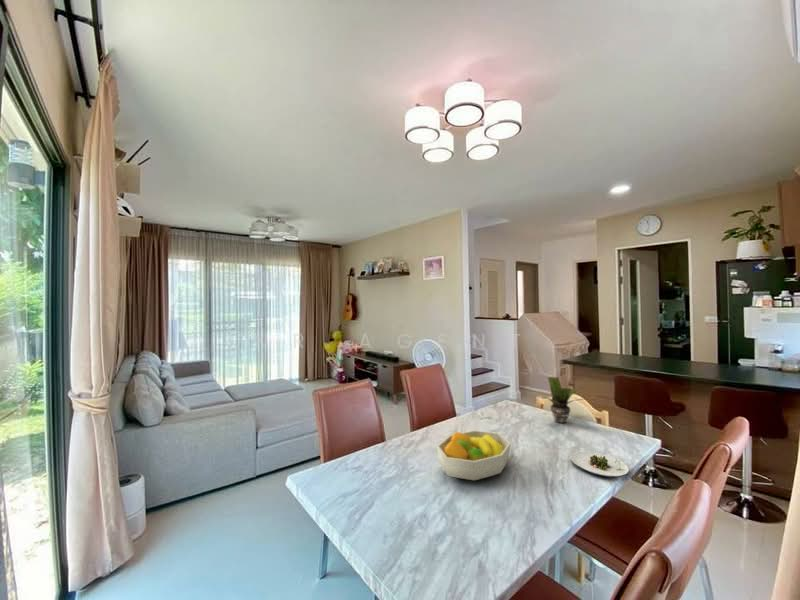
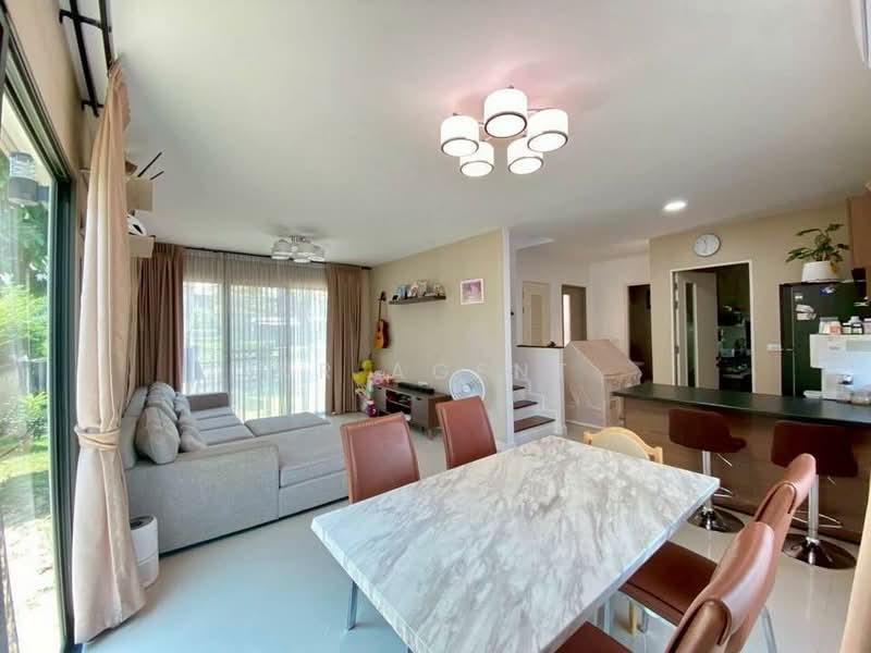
- potted plant (559, 401)
- salad plate (599, 460)
- fruit bowl (474, 450)
